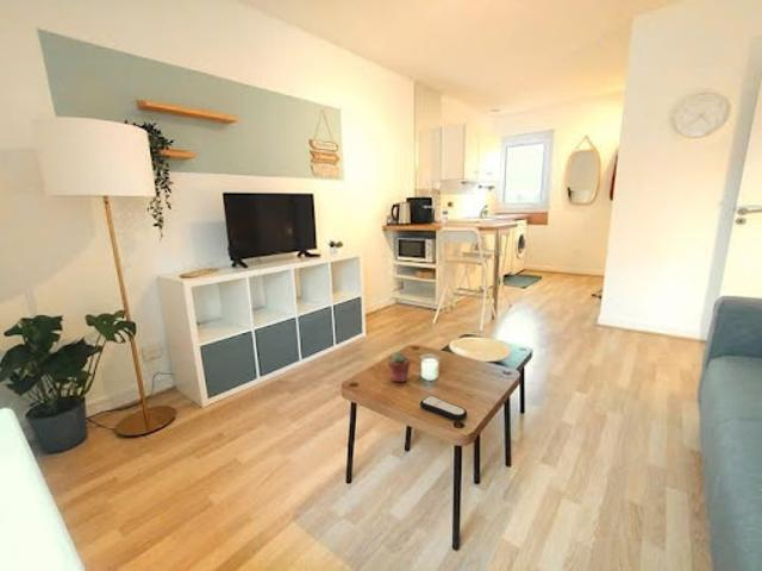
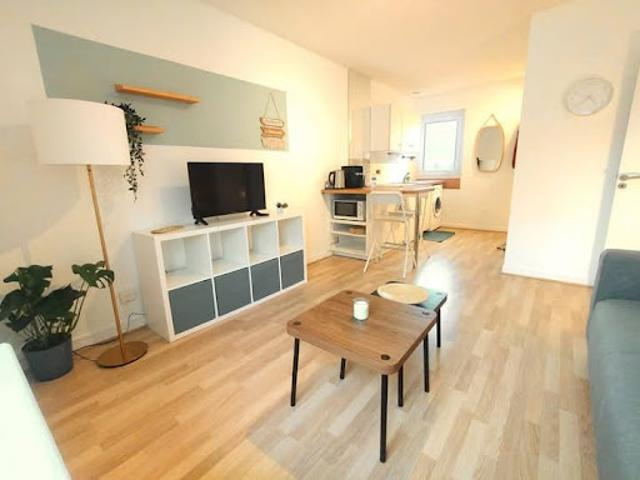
- remote control (443, 407)
- potted succulent (399, 365)
